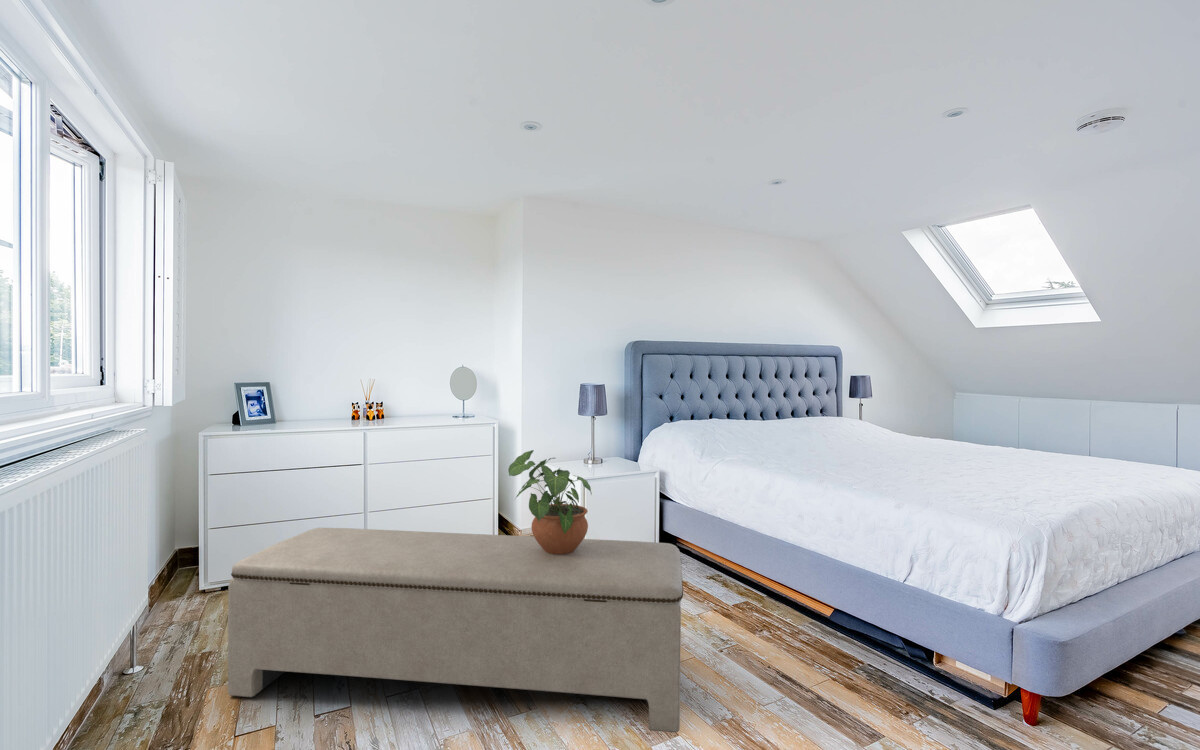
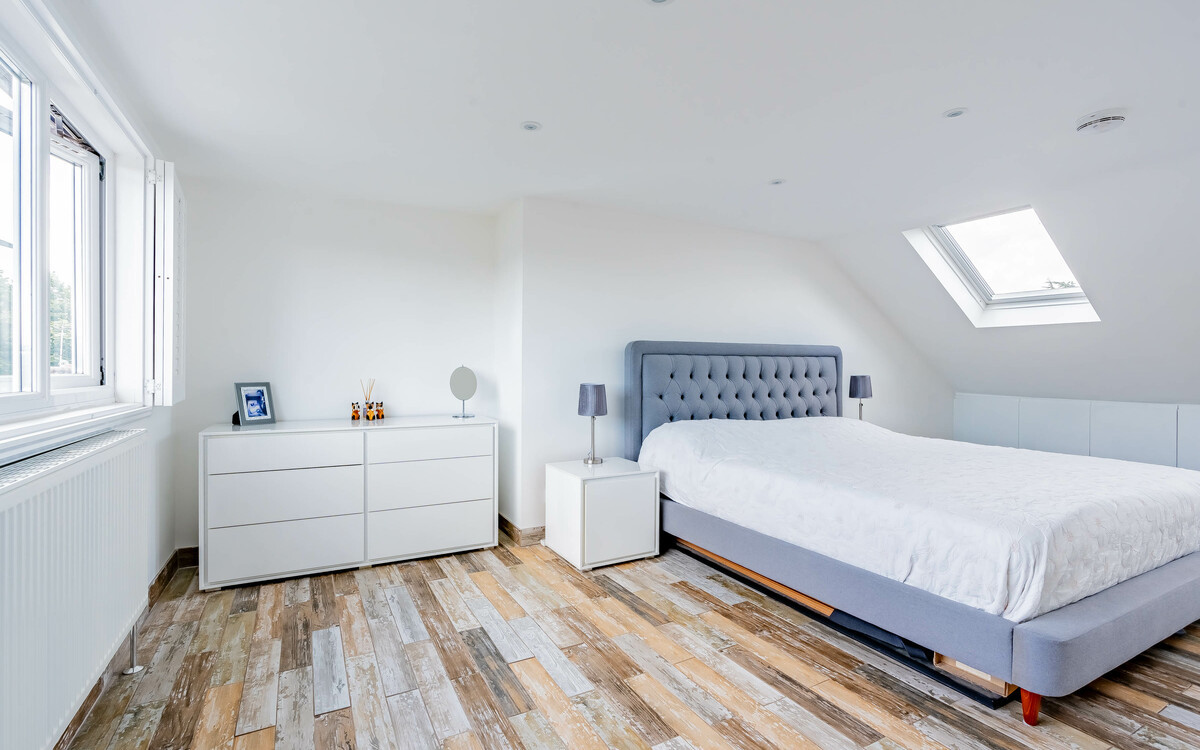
- bench (468, 612)
- potted plant (547, 500)
